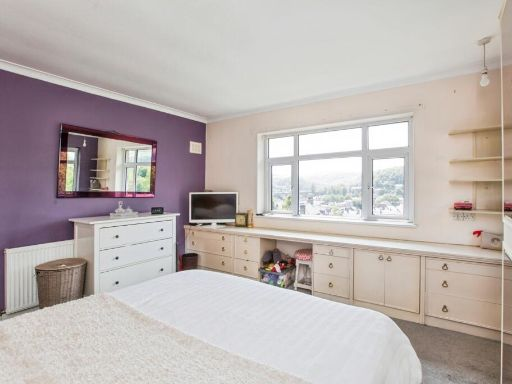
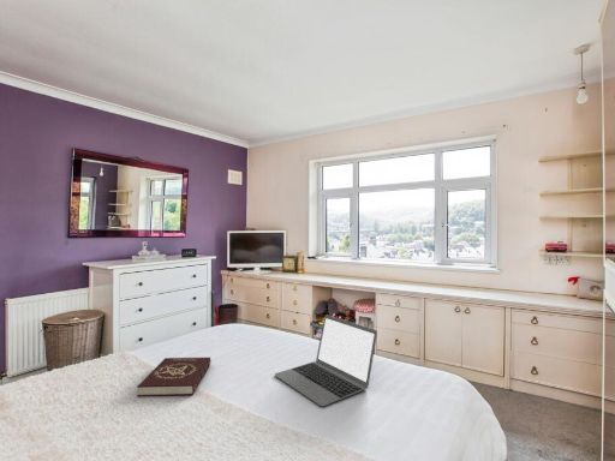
+ laptop (323, 353)
+ book (178, 373)
